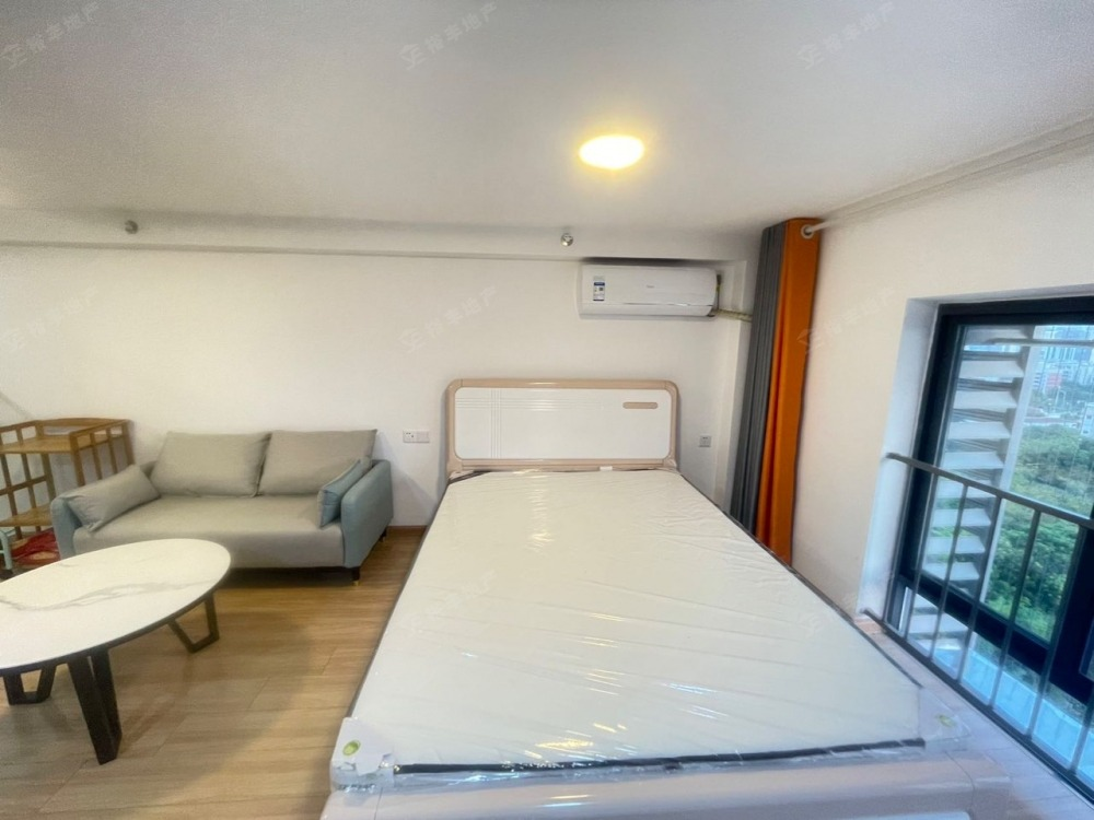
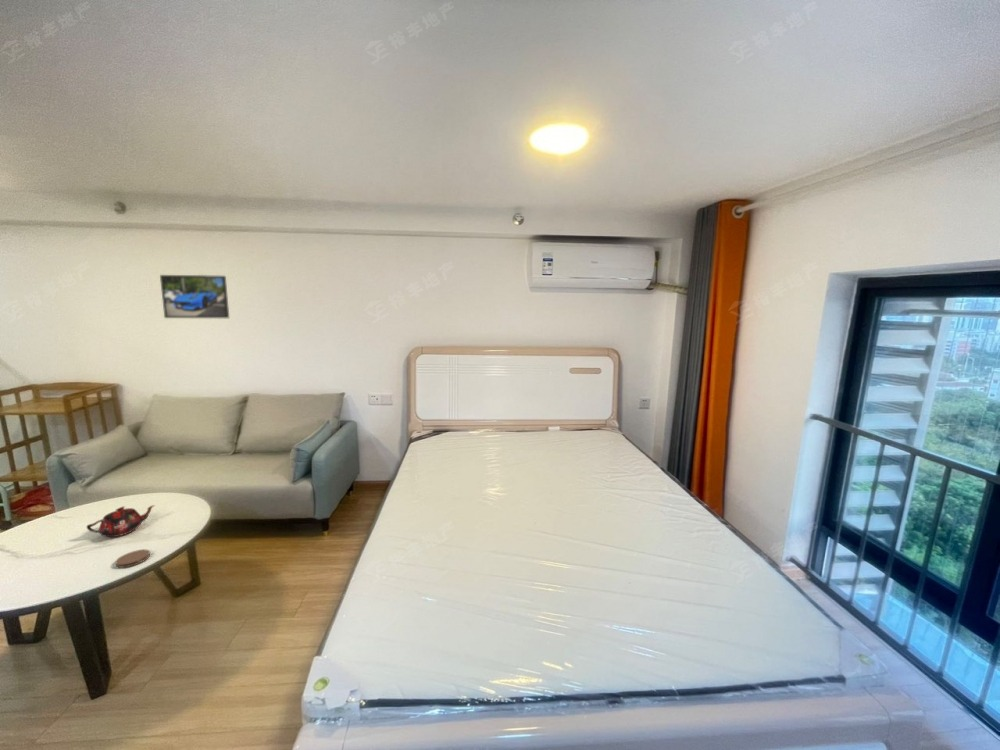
+ teapot (122, 518)
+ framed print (195, 296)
+ coaster (133, 558)
